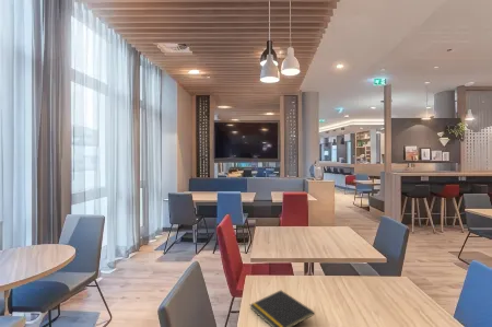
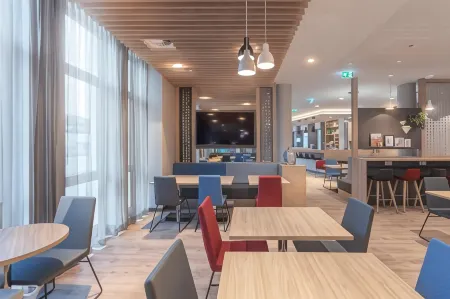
- notepad (280, 310)
